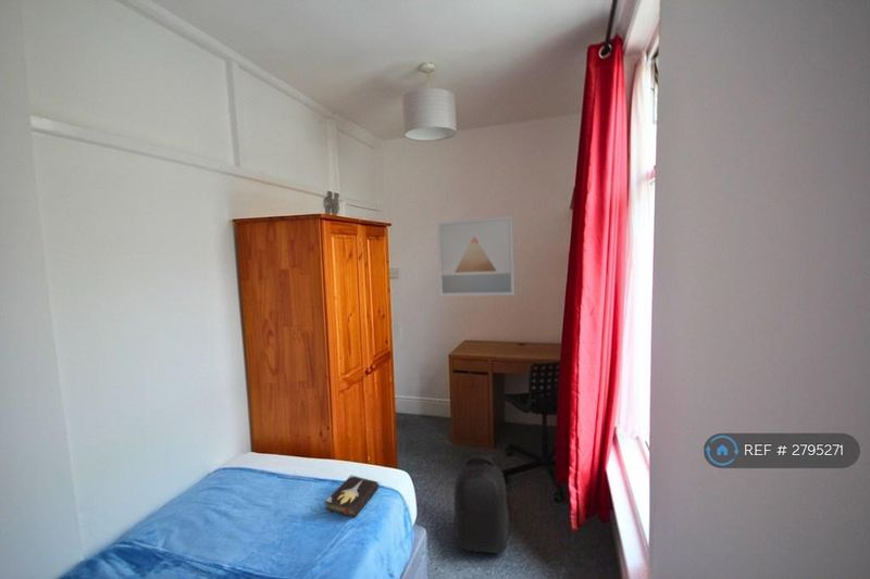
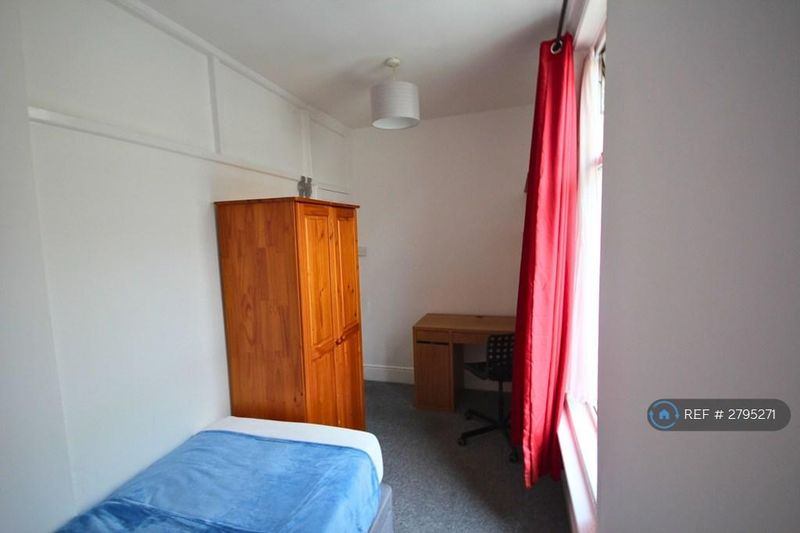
- wall art (474, 257)
- backpack (481, 498)
- hardback book (352, 494)
